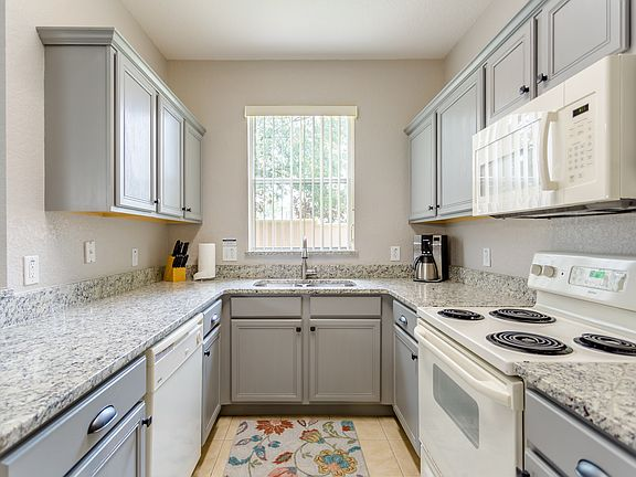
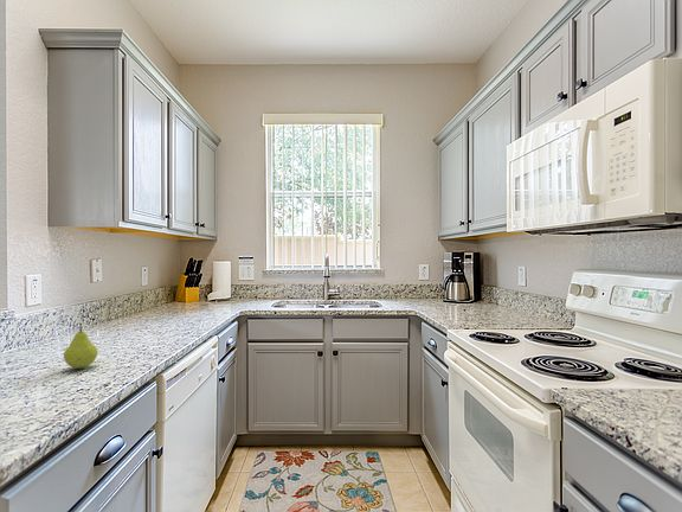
+ fruit (81, 346)
